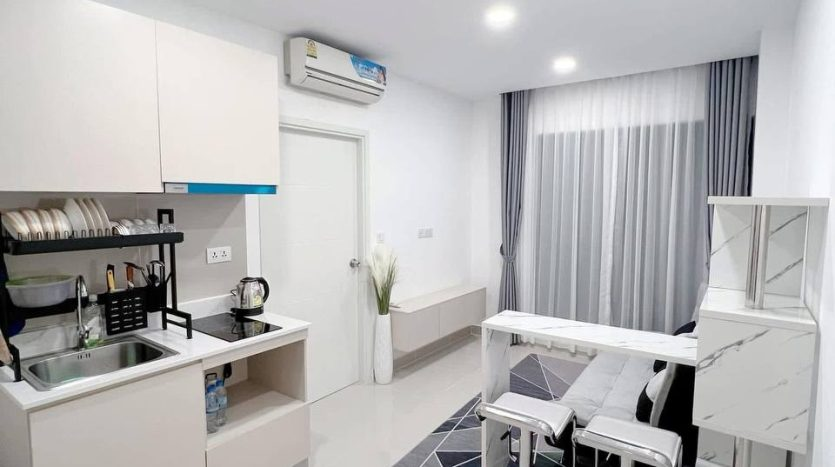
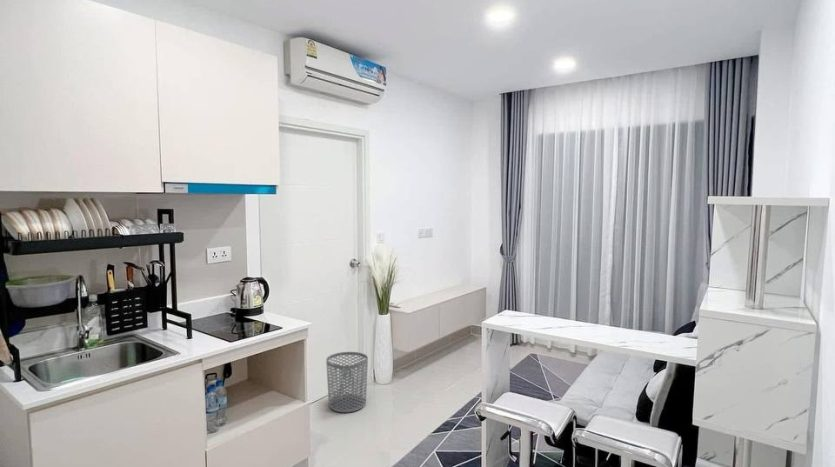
+ waste bin (347, 382)
